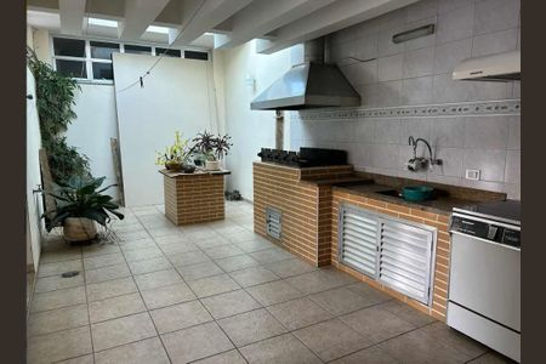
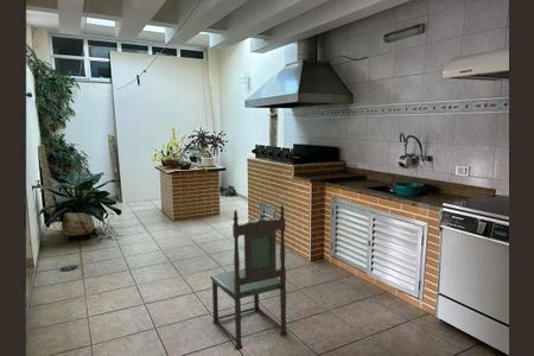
+ dining chair (247, 266)
